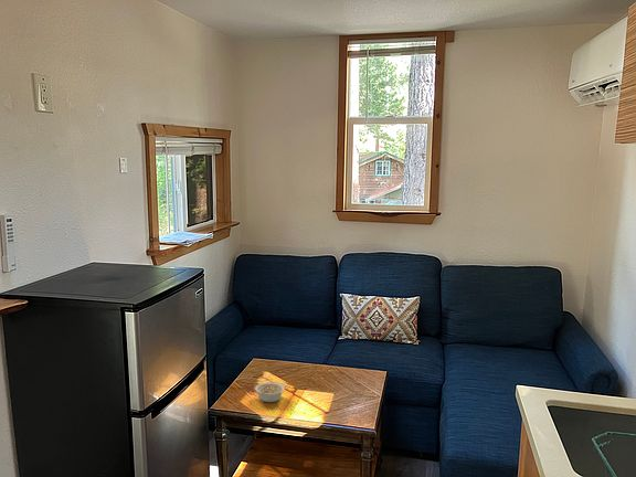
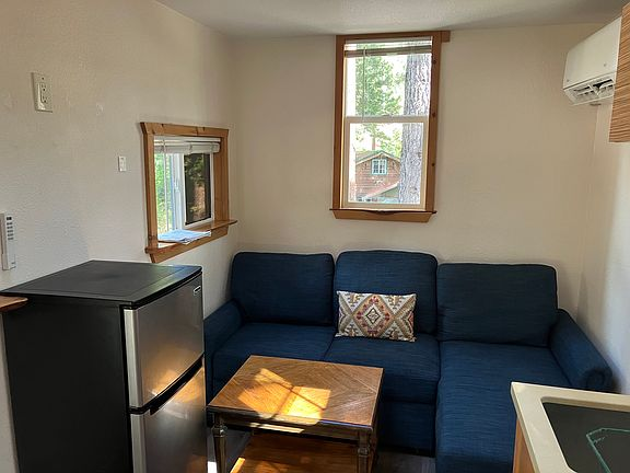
- legume (271, 392)
